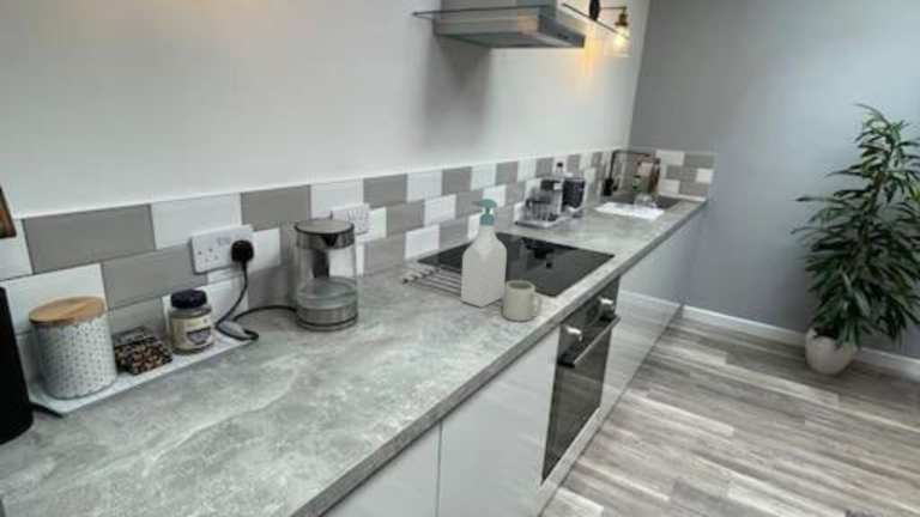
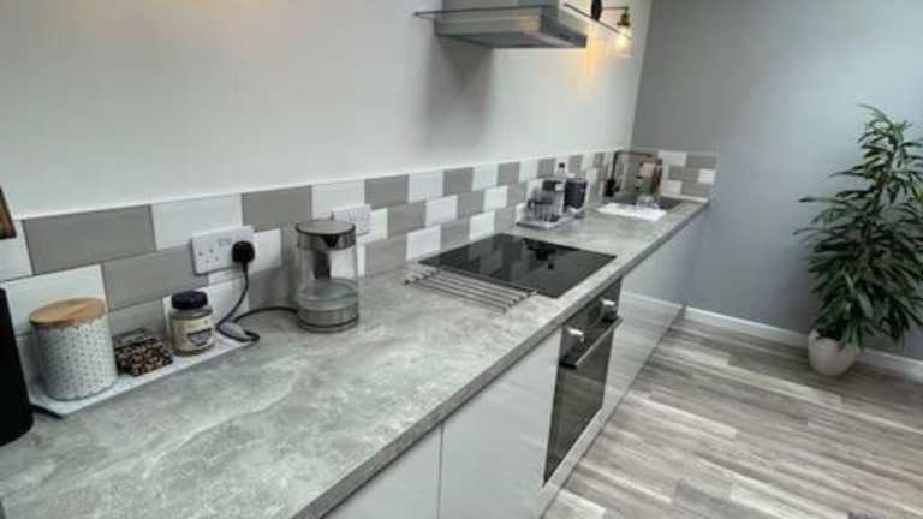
- cup (522, 302)
- soap bottle (482, 249)
